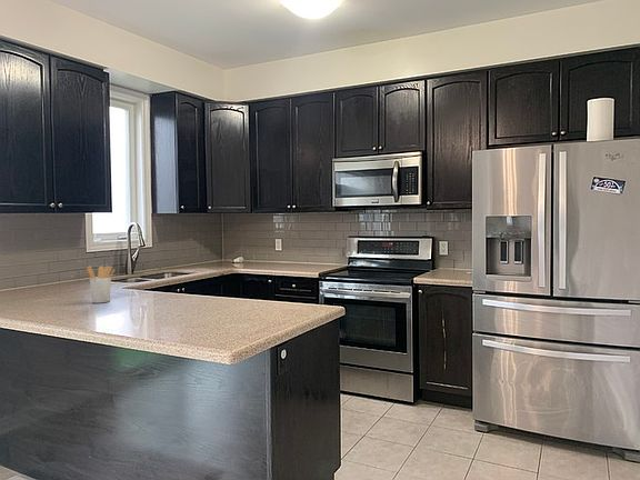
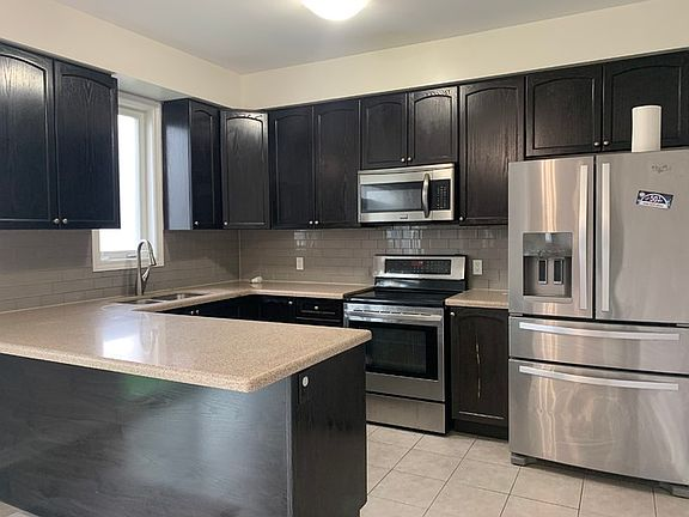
- utensil holder (102, 282)
